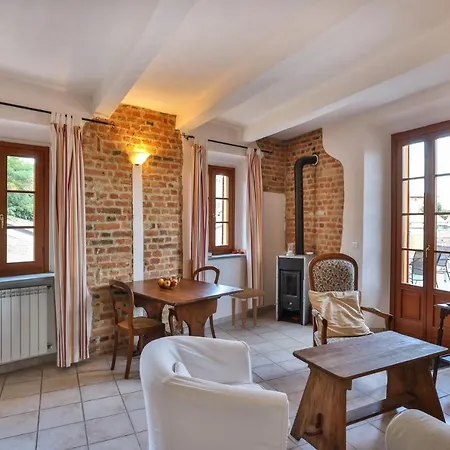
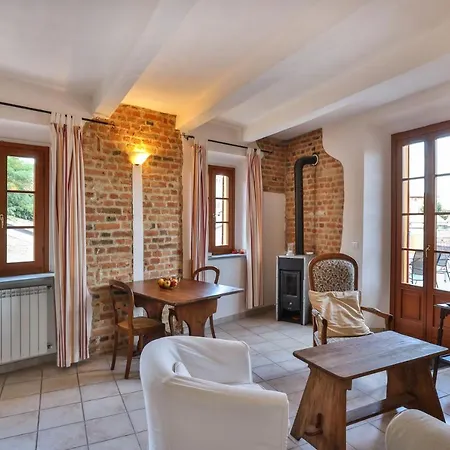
- side table (244, 308)
